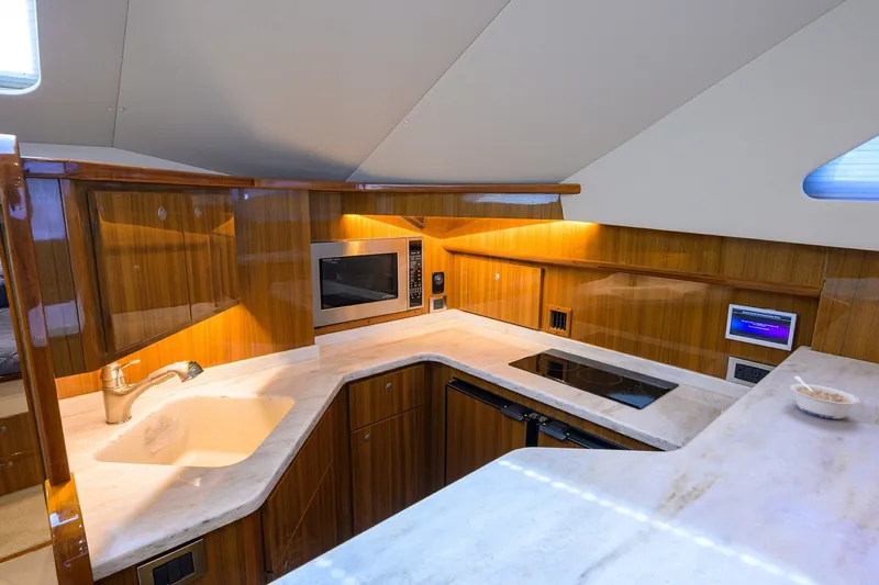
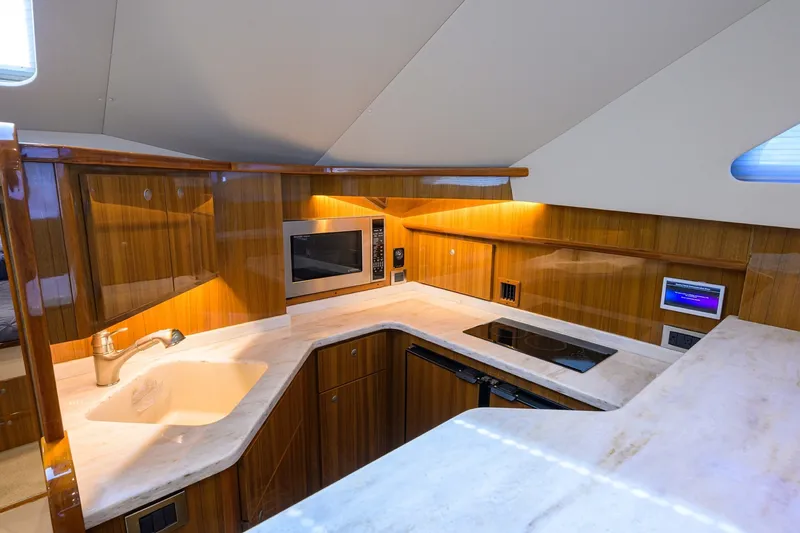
- legume (820, 400)
